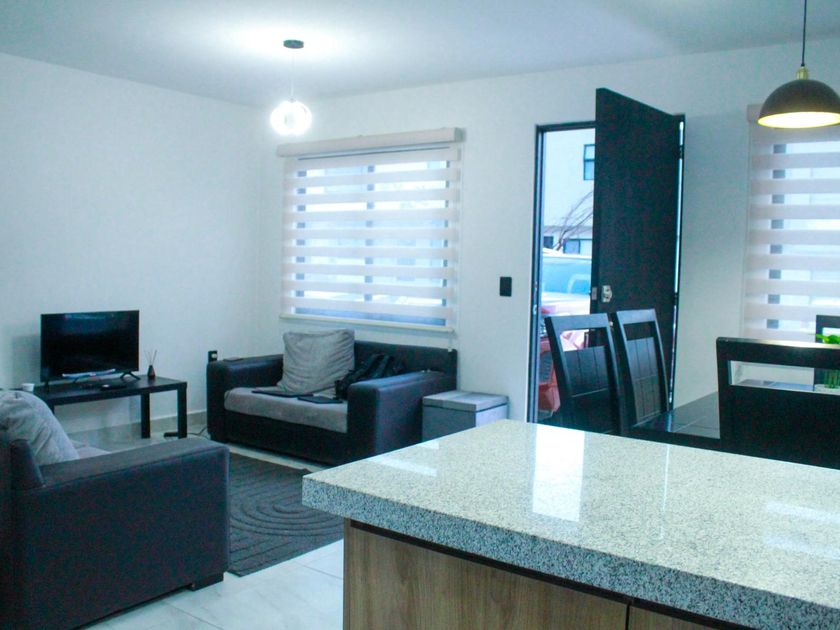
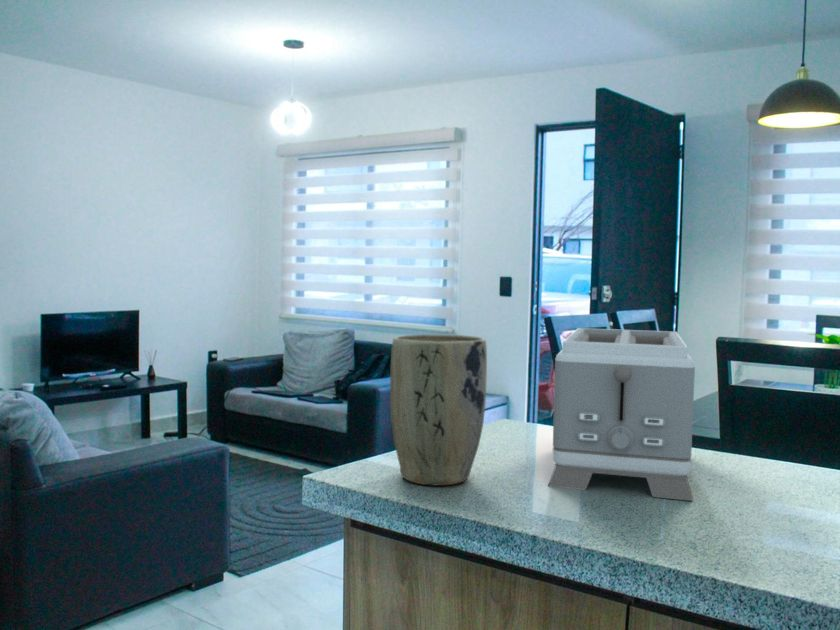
+ plant pot (437, 407)
+ toaster (622, 403)
